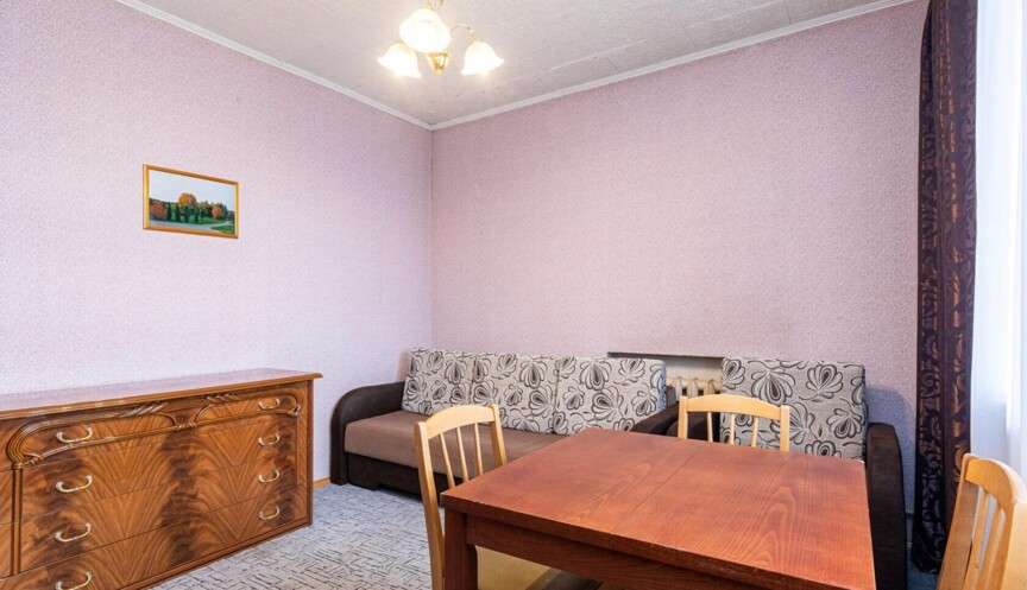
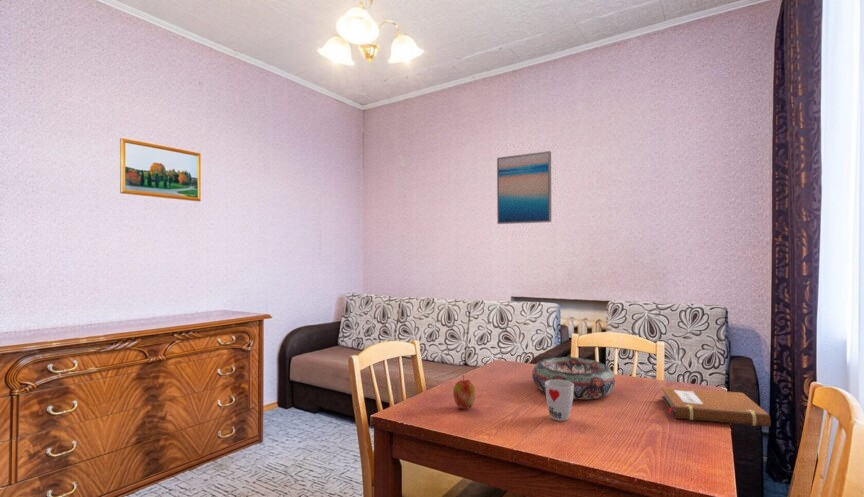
+ notebook (708, 405)
+ apple (464, 391)
+ cup (559, 400)
+ wall art (523, 188)
+ decorative bowl (572, 377)
